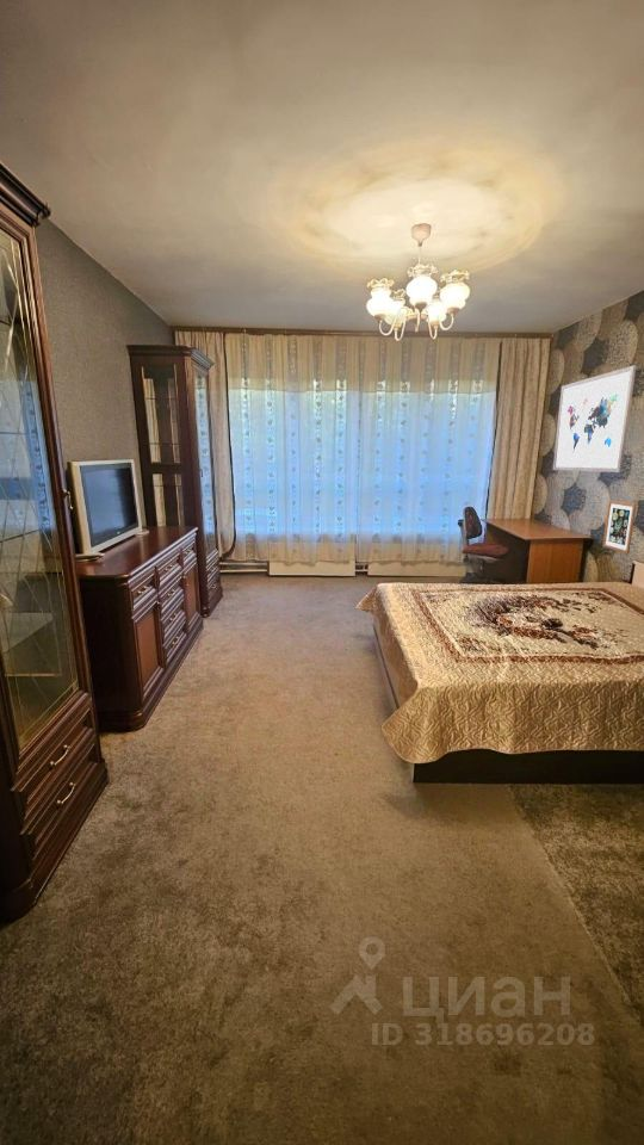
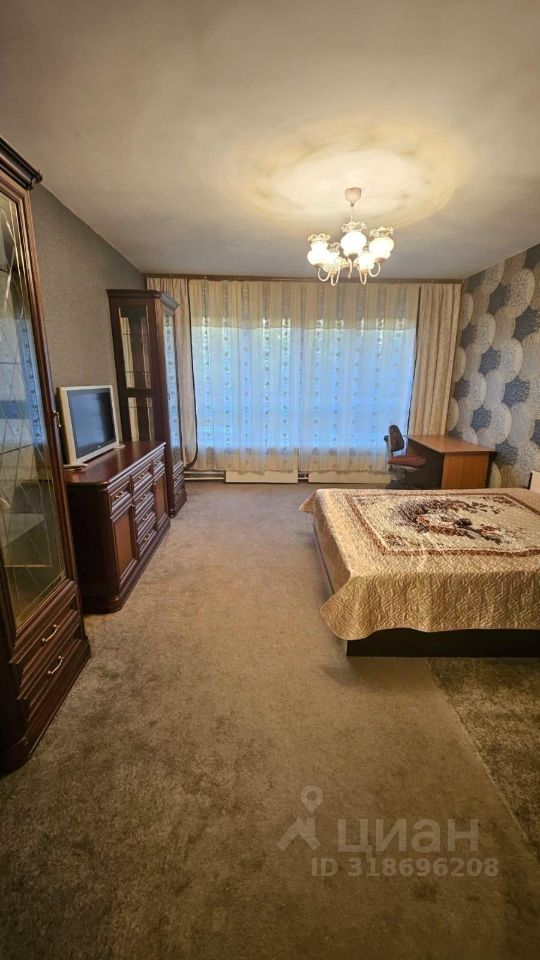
- wall art (618, 526)
- wall art (588, 425)
